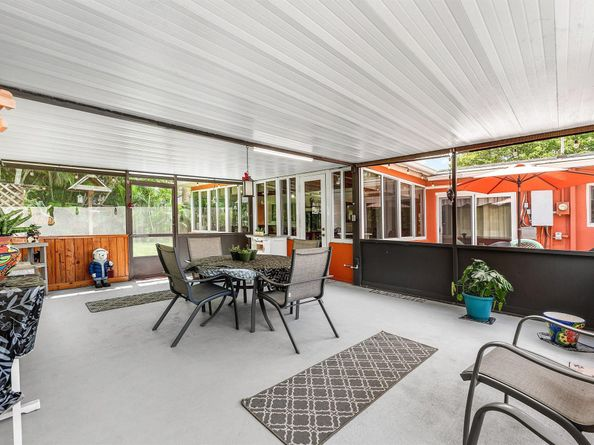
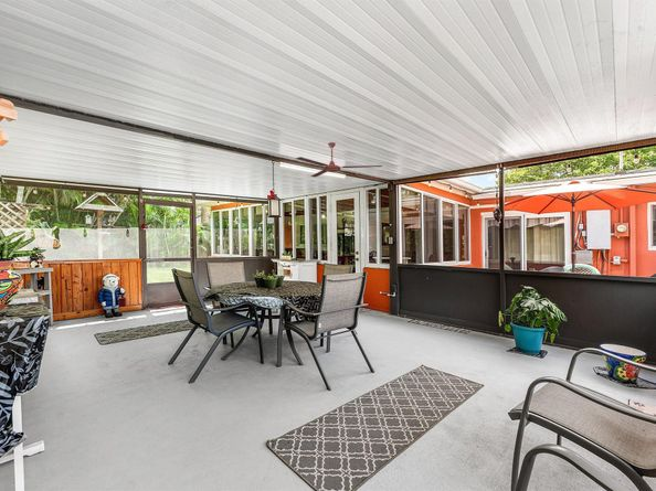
+ ceiling fan (334, 162)
